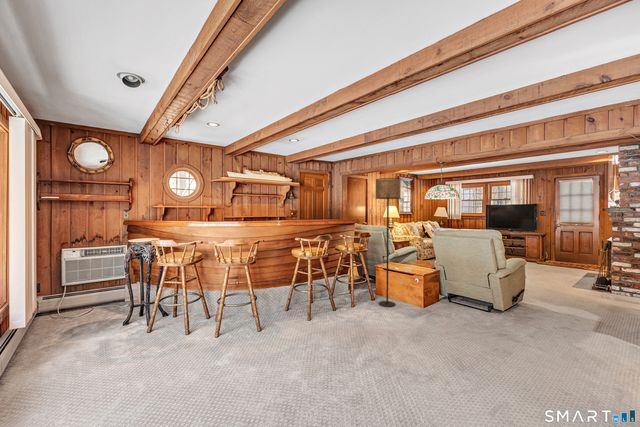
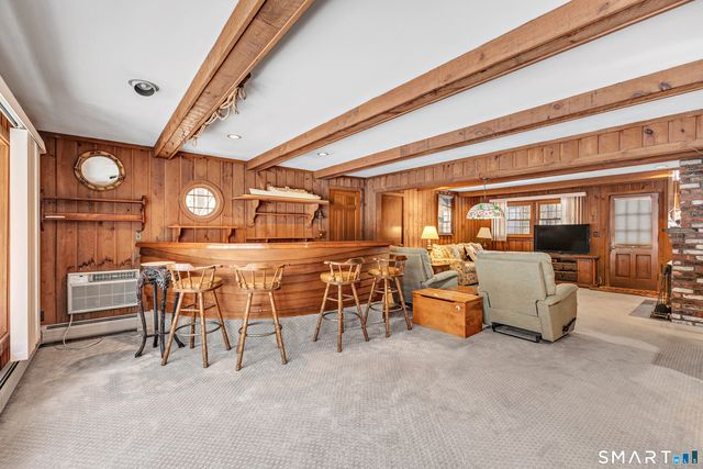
- floor lamp (387, 241)
